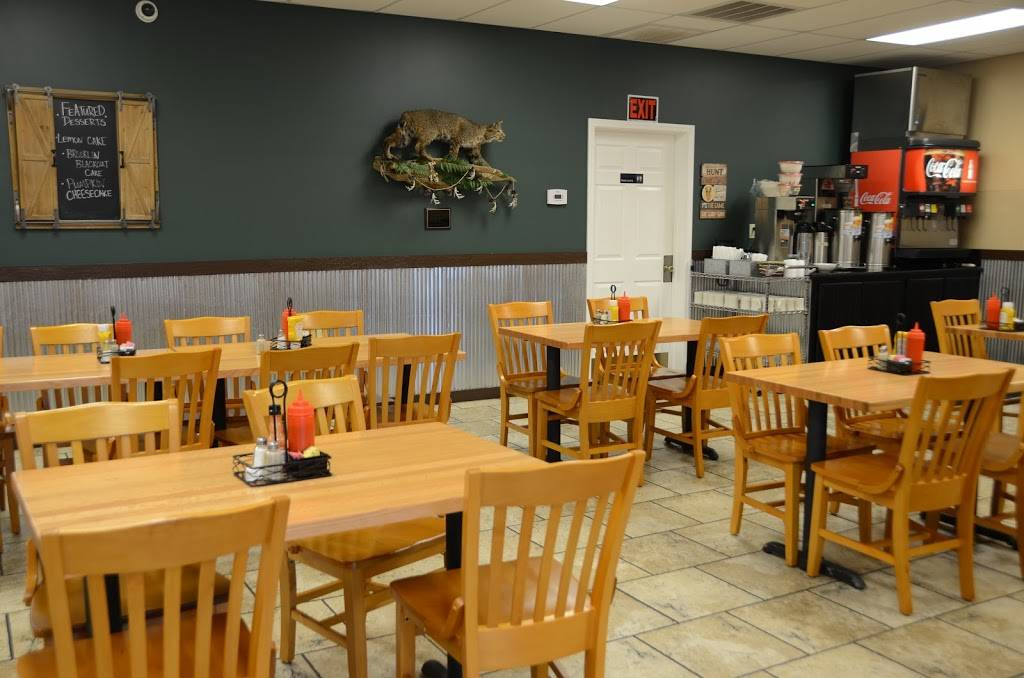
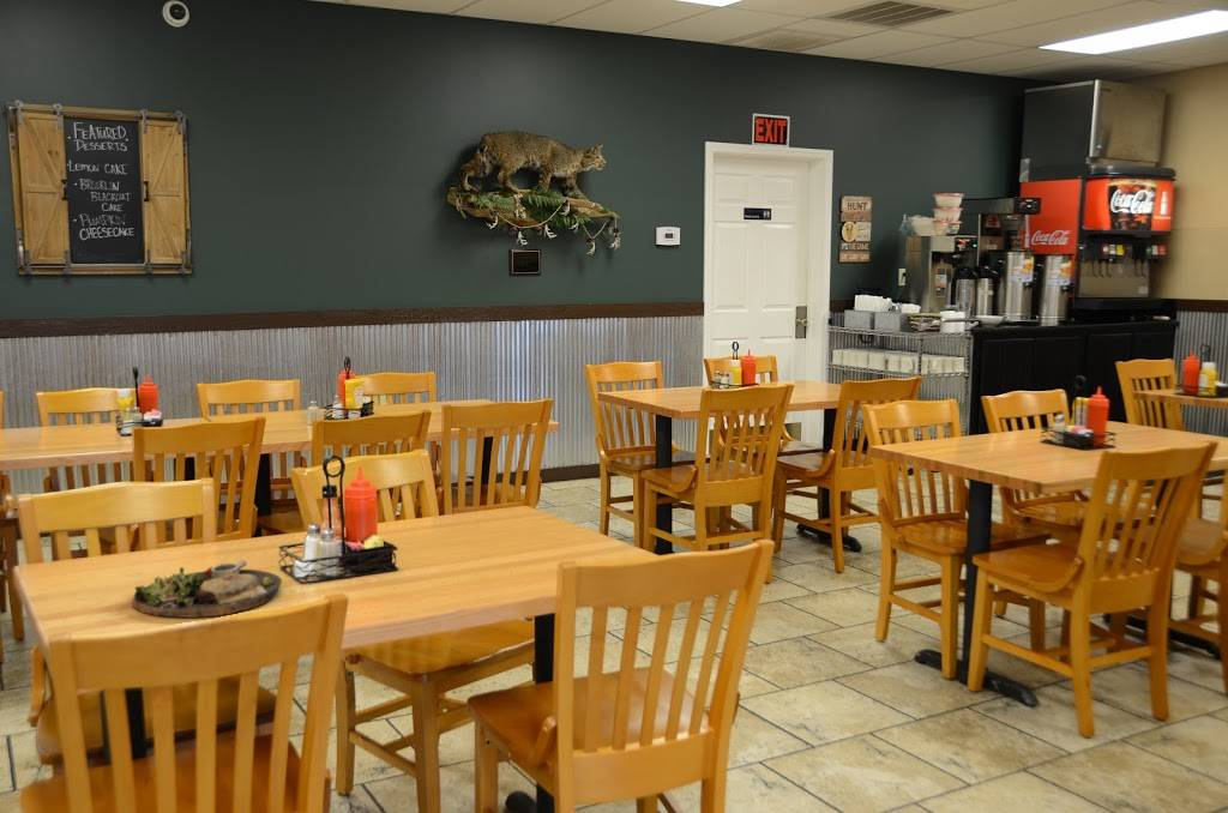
+ dinner plate (207, 580)
